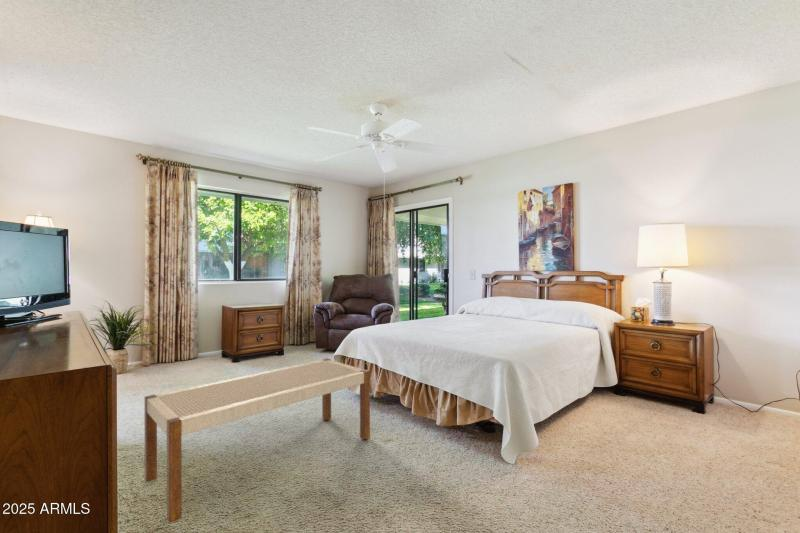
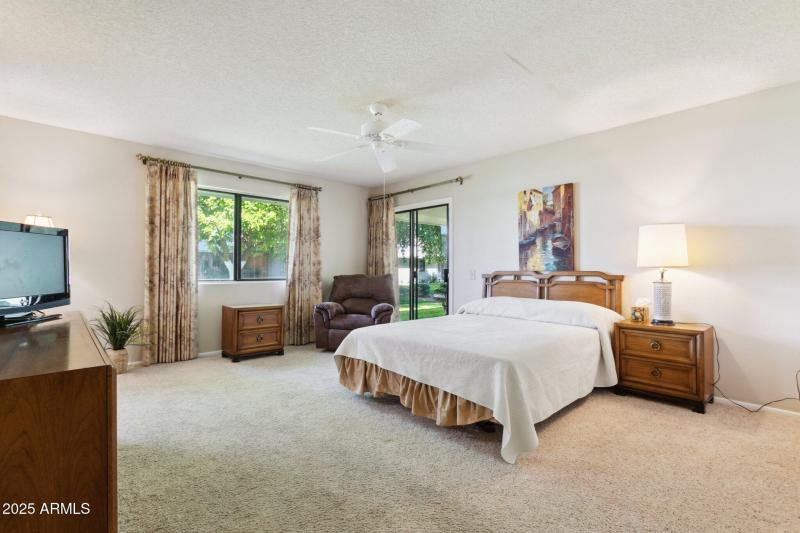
- bench (265, 411)
